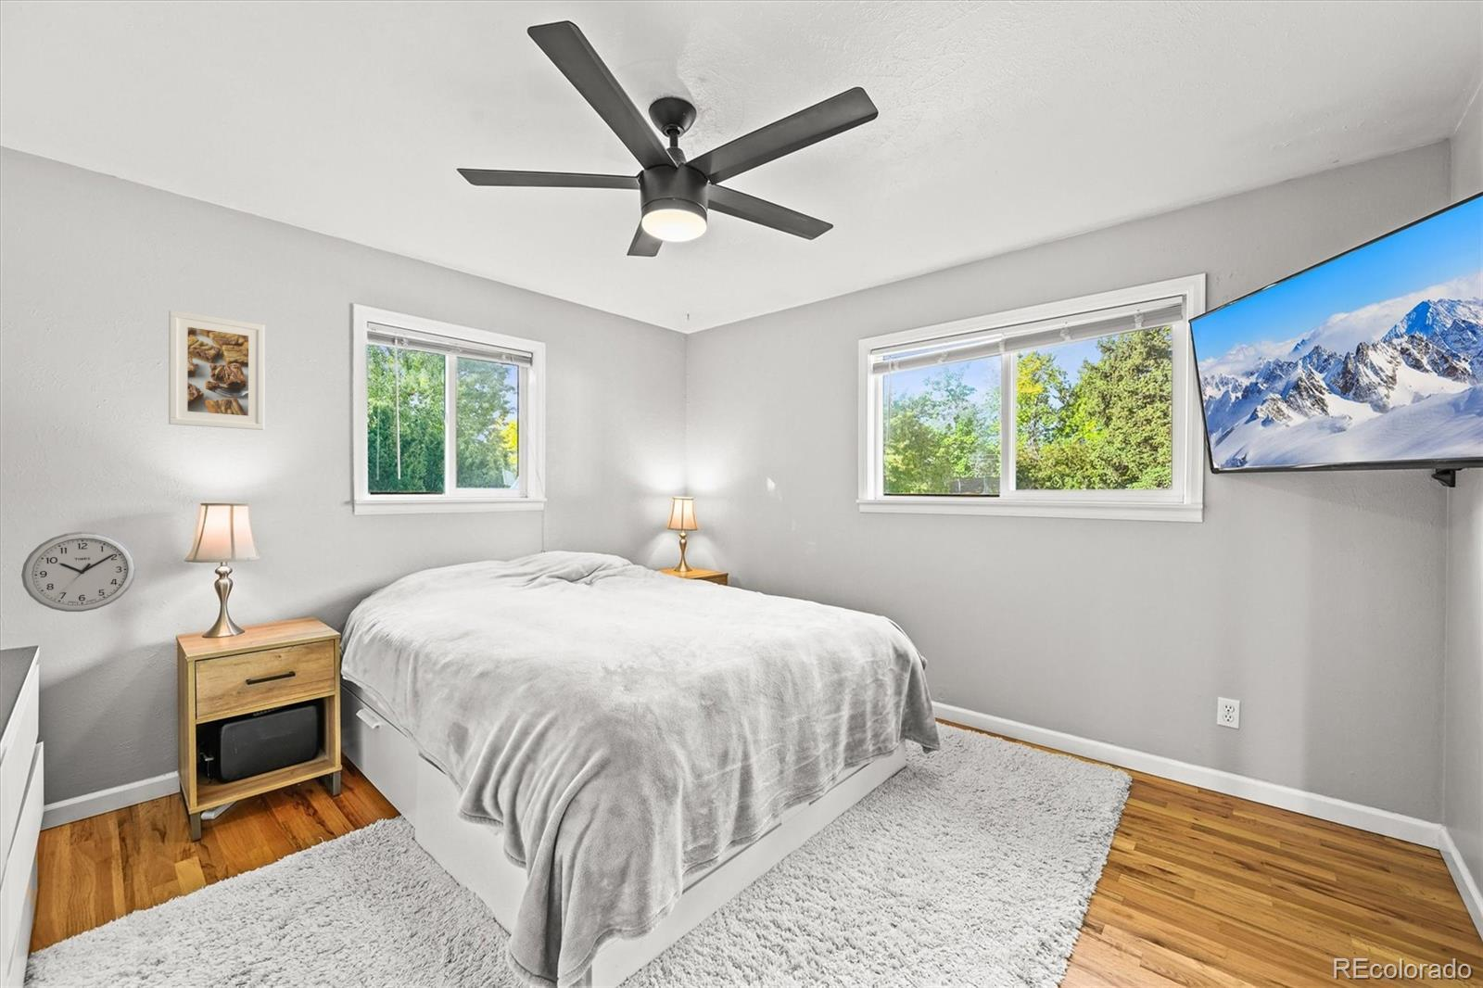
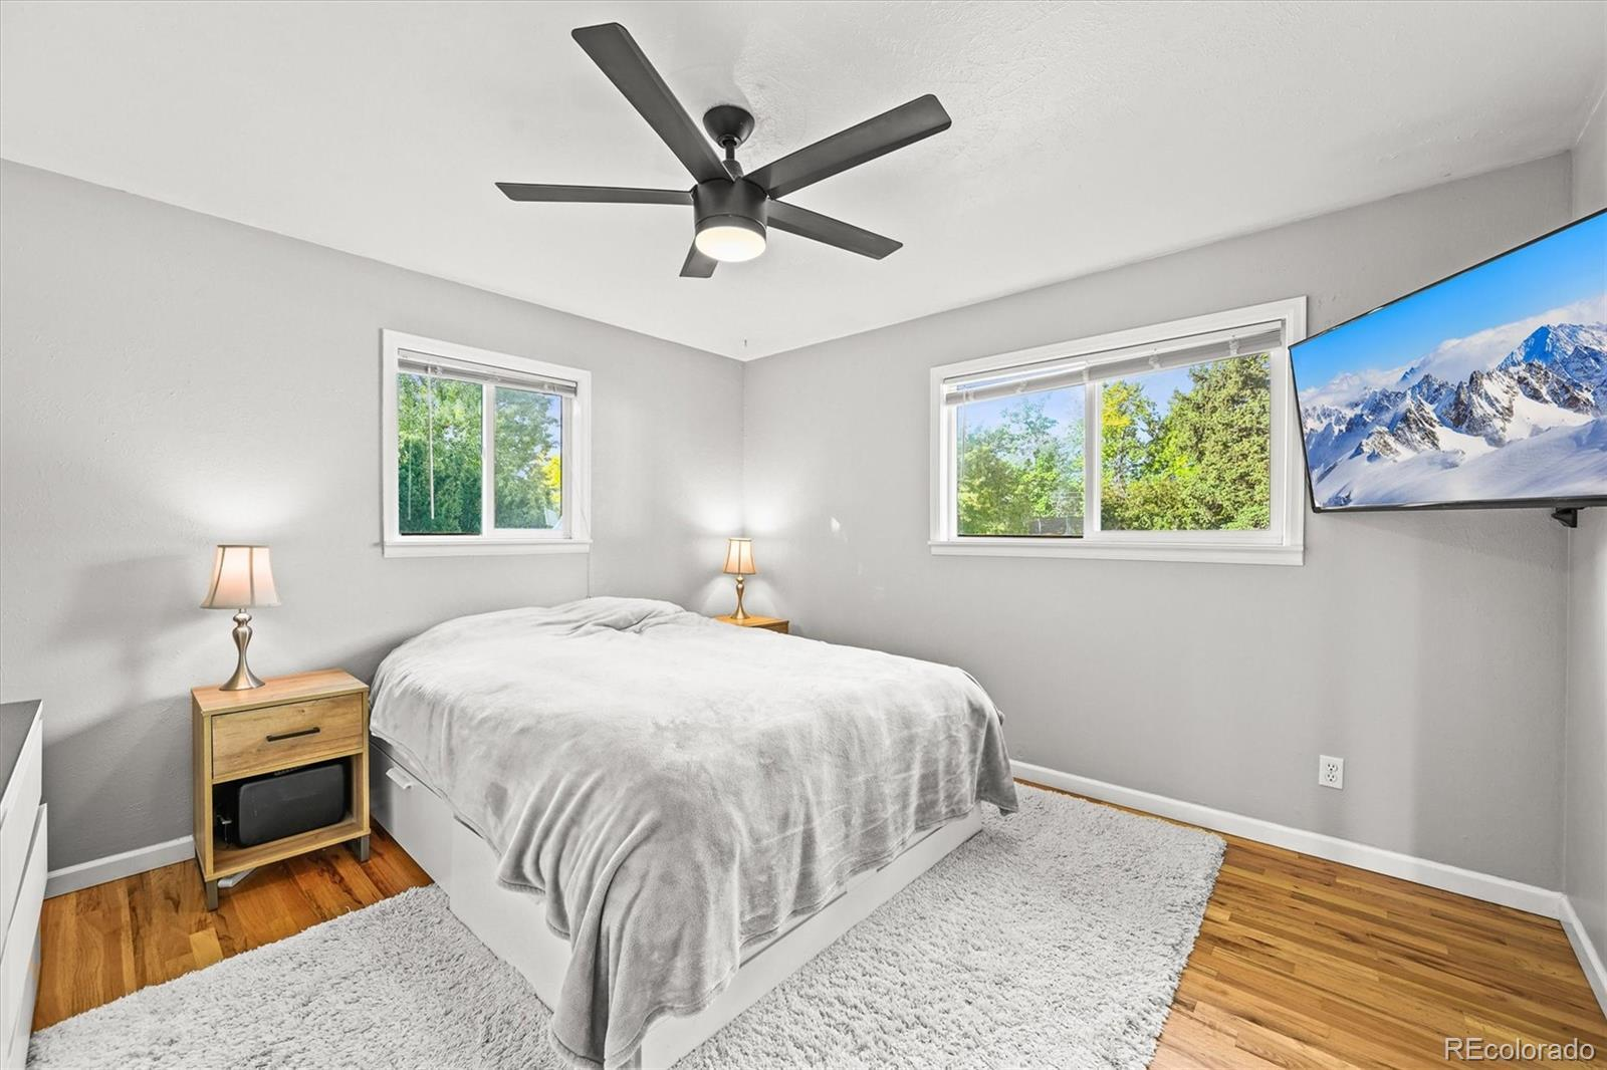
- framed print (218, 373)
- wall clock (82, 571)
